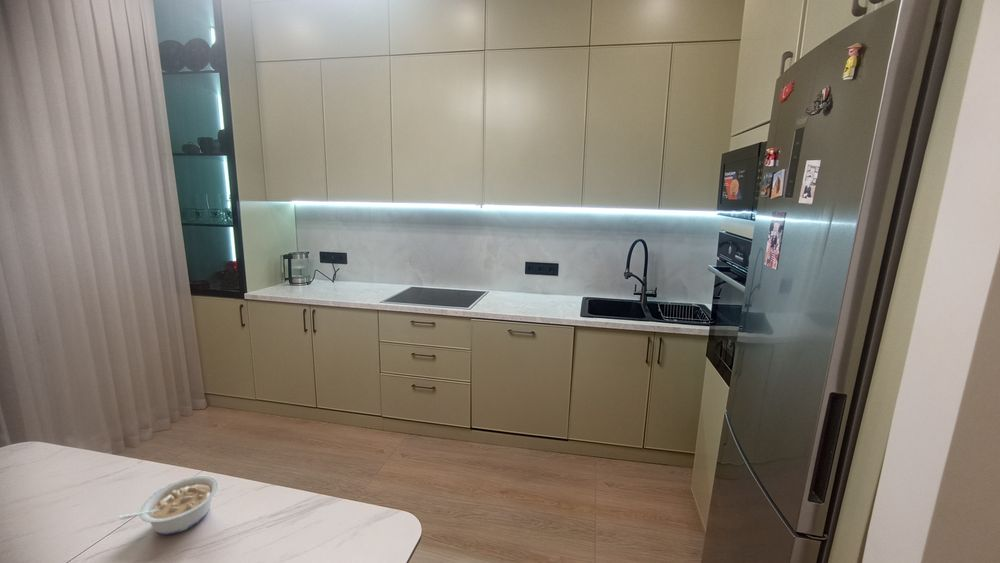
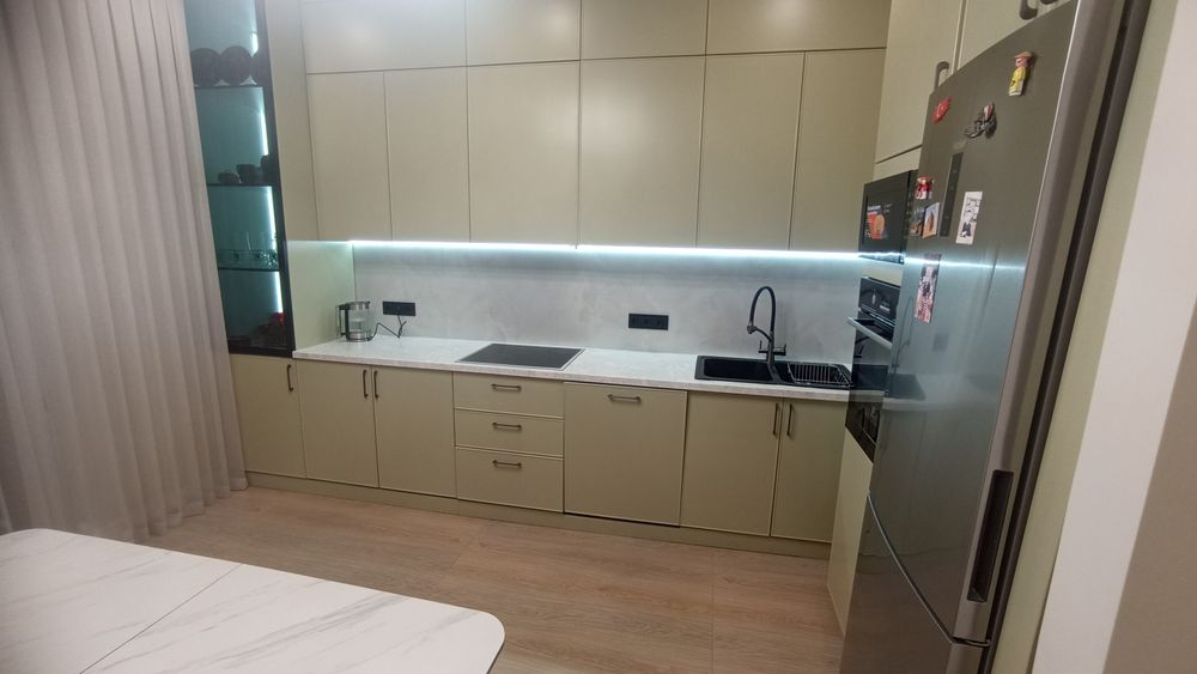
- legume (179, 507)
